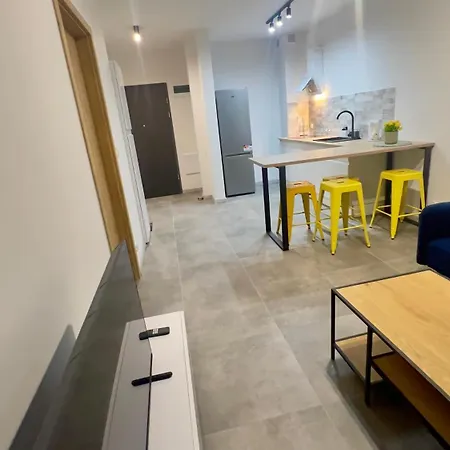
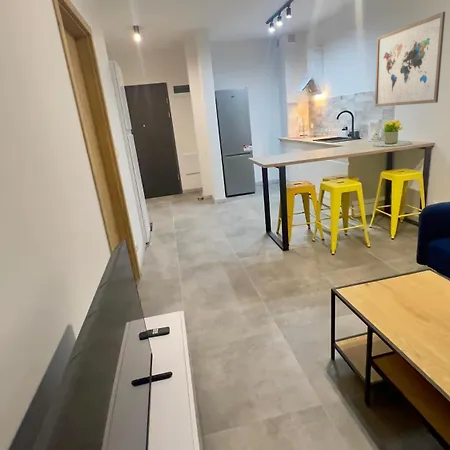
+ wall art (404, 66)
